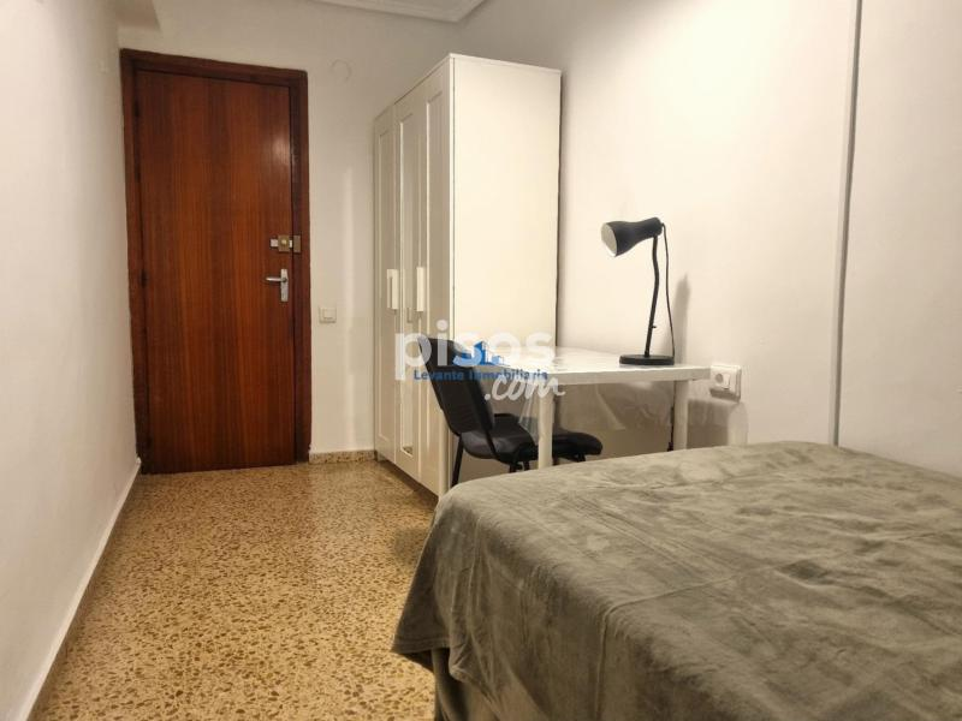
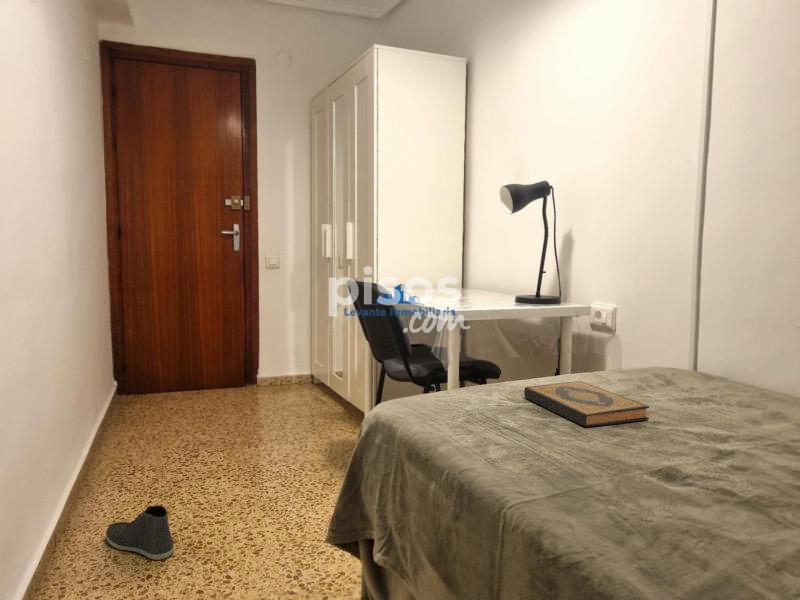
+ sneaker (140, 524)
+ hardback book (582, 401)
